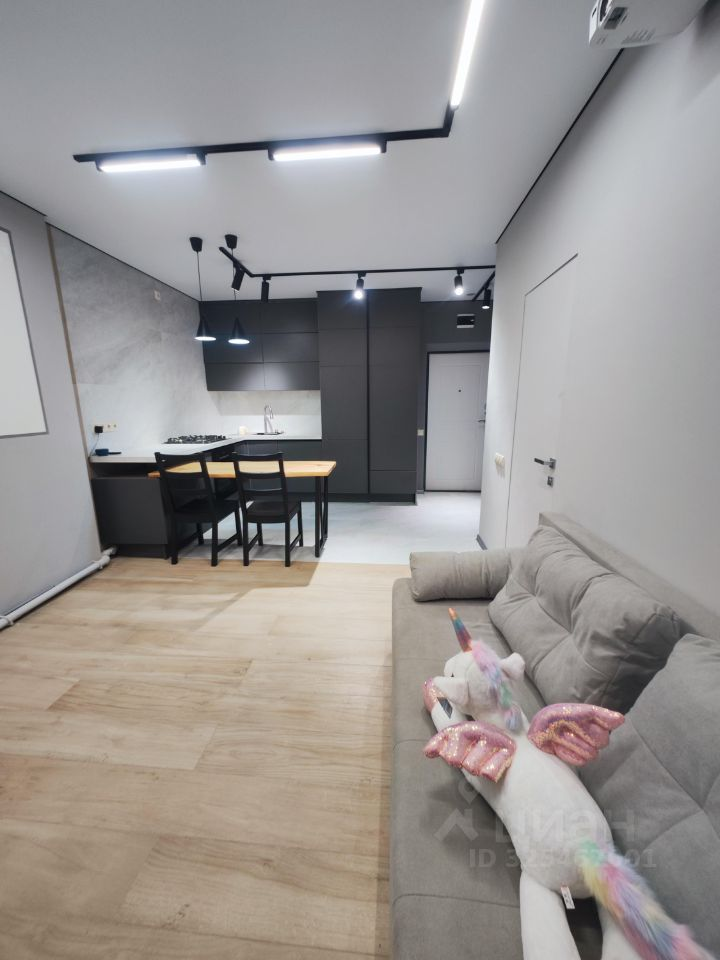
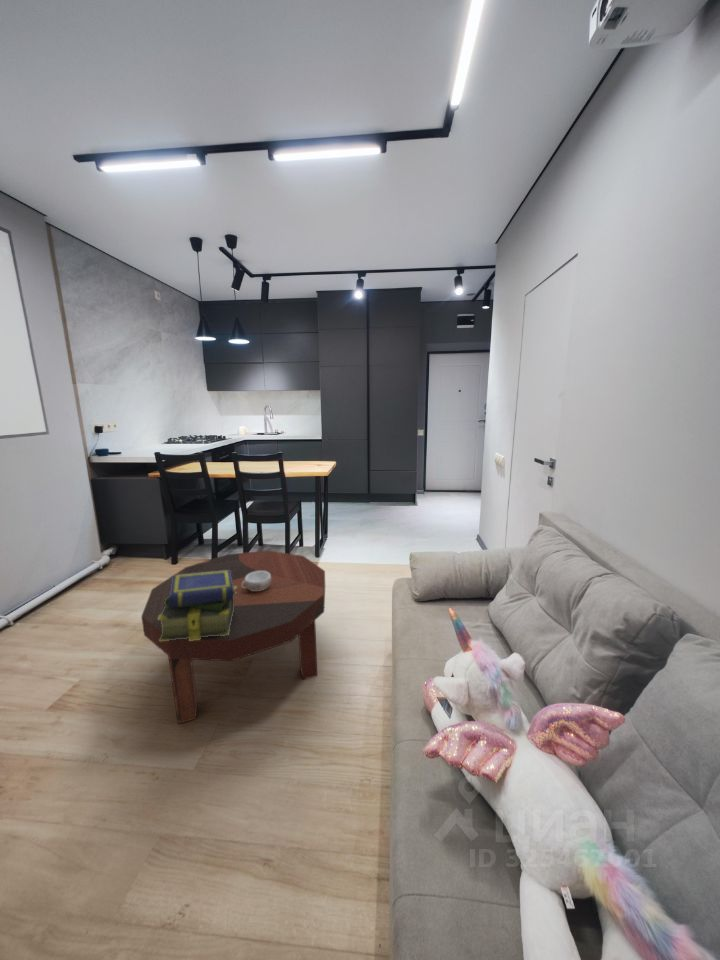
+ coffee table (246, 623)
+ stack of books (201, 601)
+ decorative bowl (256, 582)
